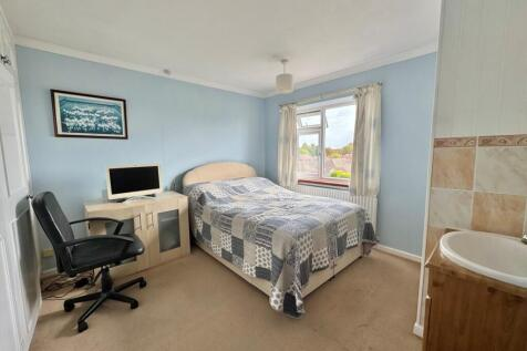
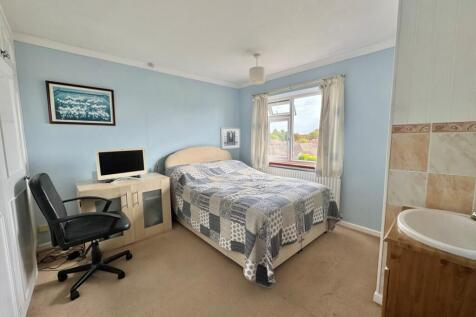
+ wall art (231, 138)
